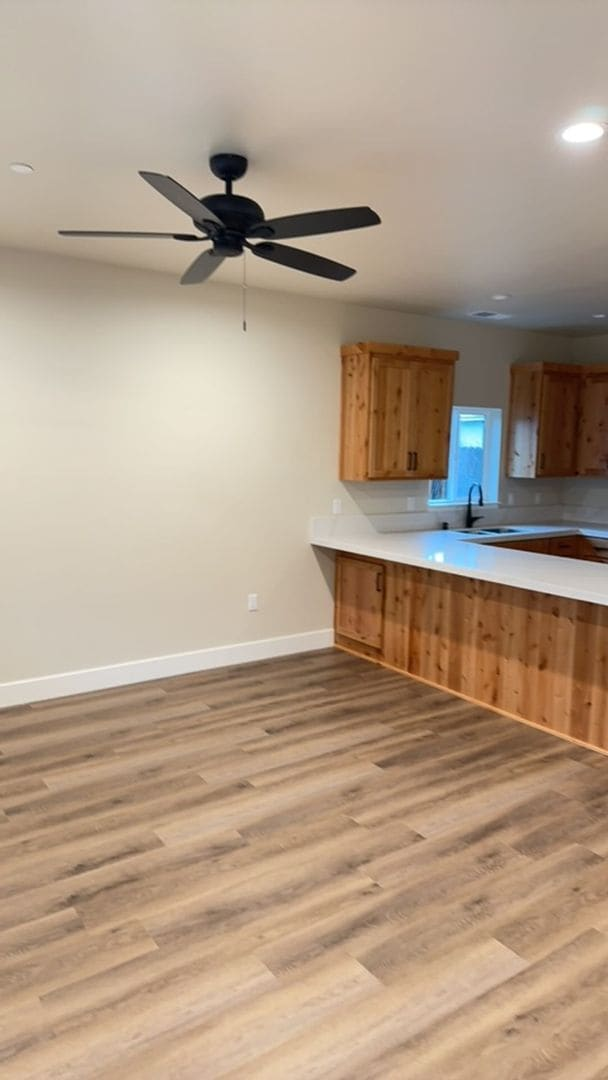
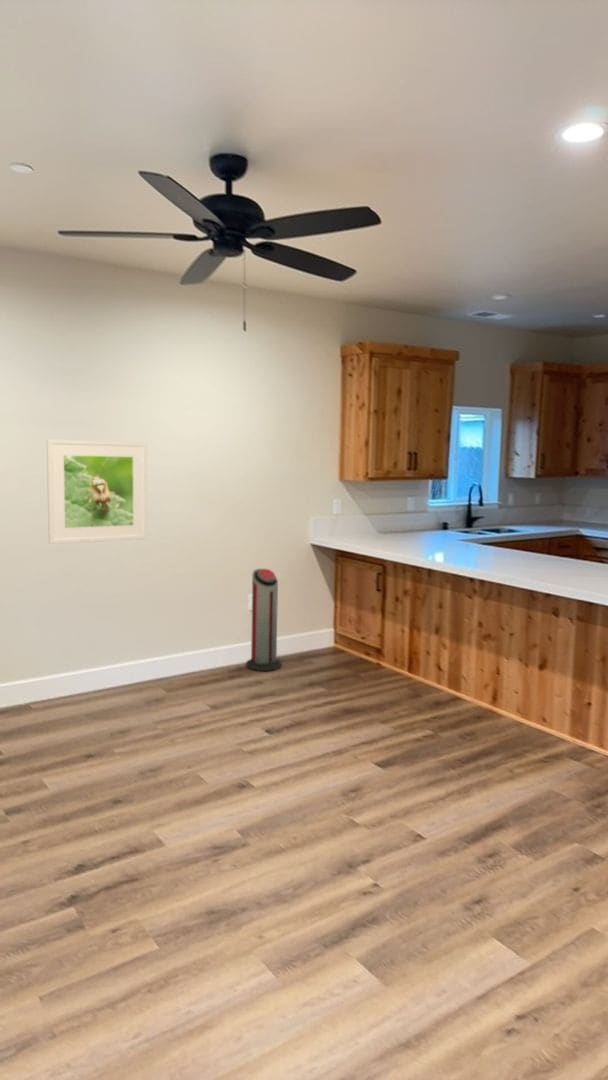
+ air purifier (264, 617)
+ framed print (99, 491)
